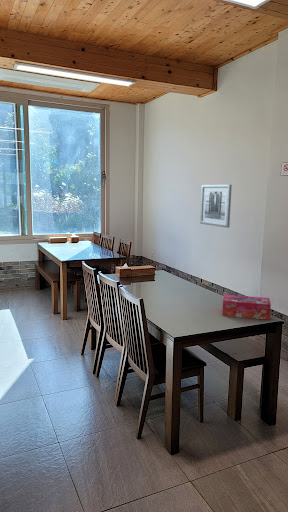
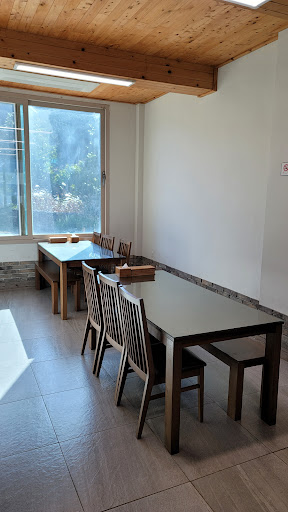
- tissue box (245, 306)
- wall art (214, 205)
